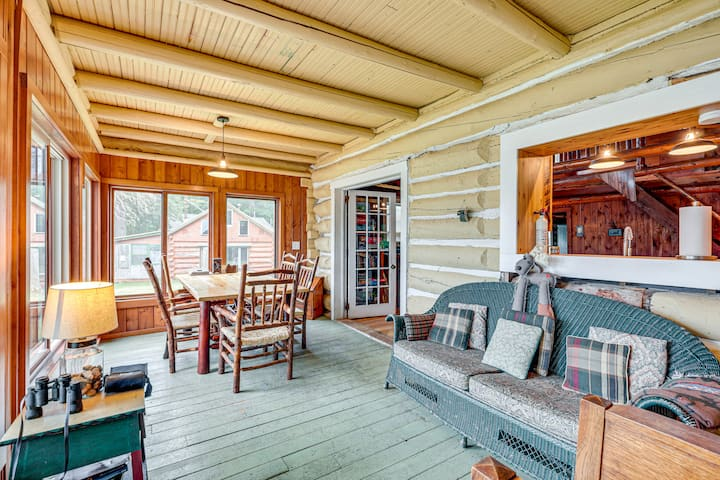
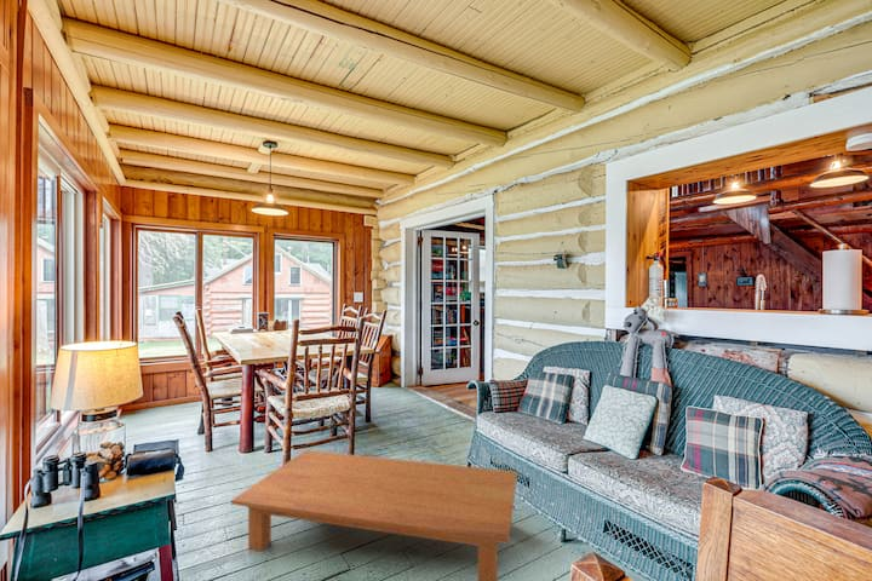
+ coffee table (384, 510)
